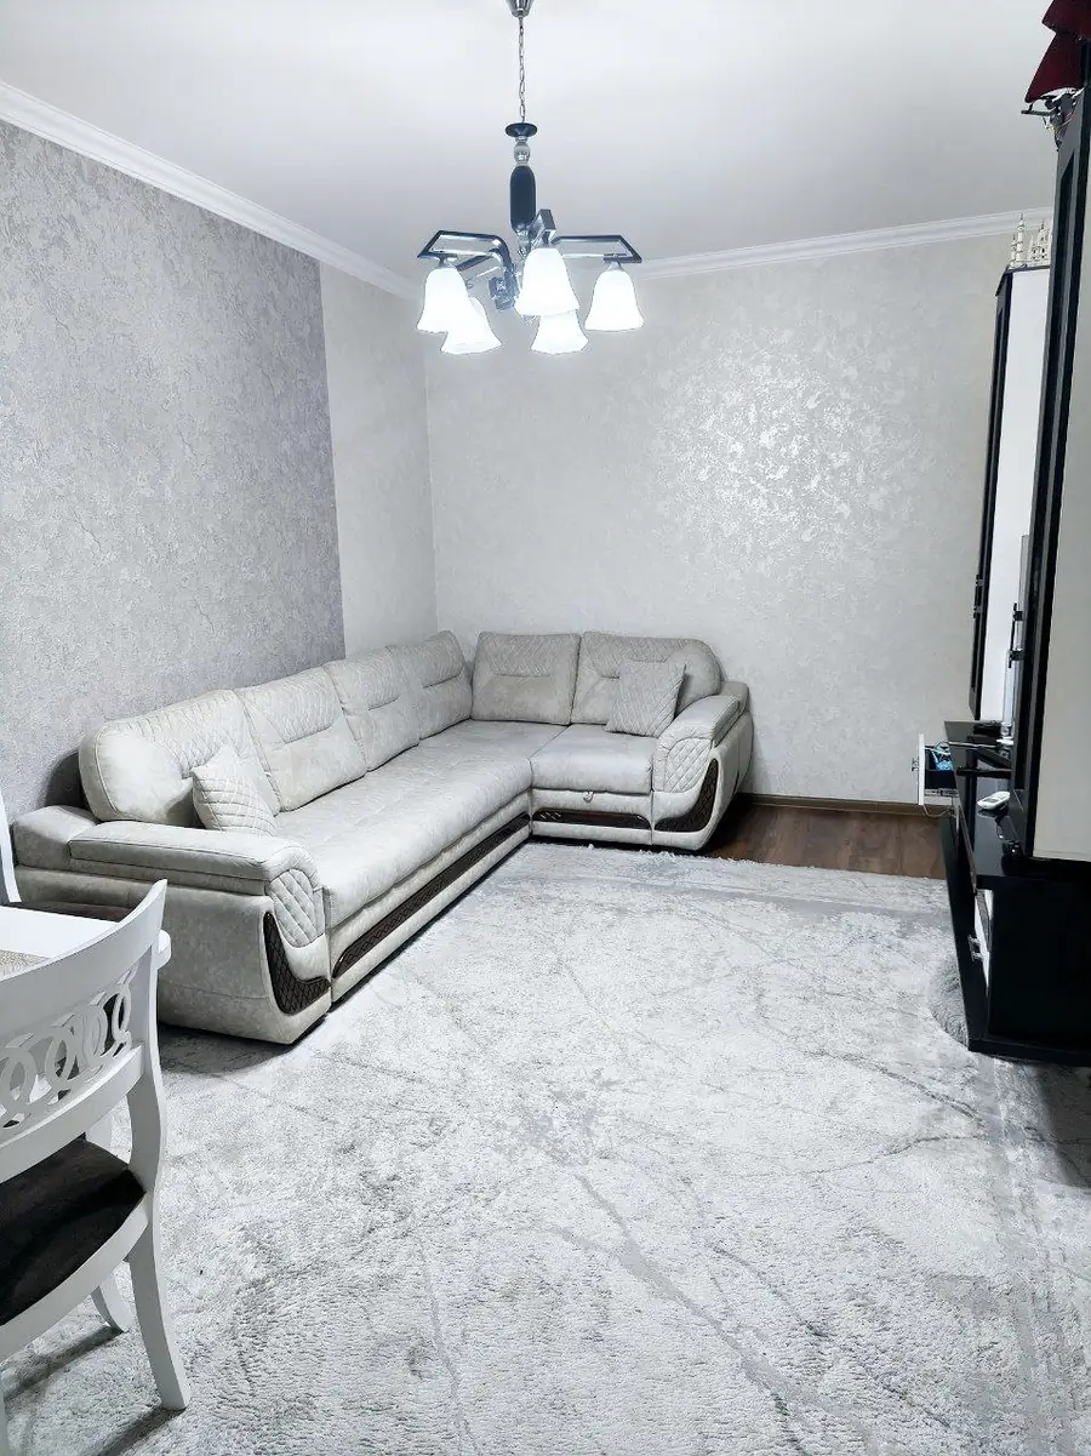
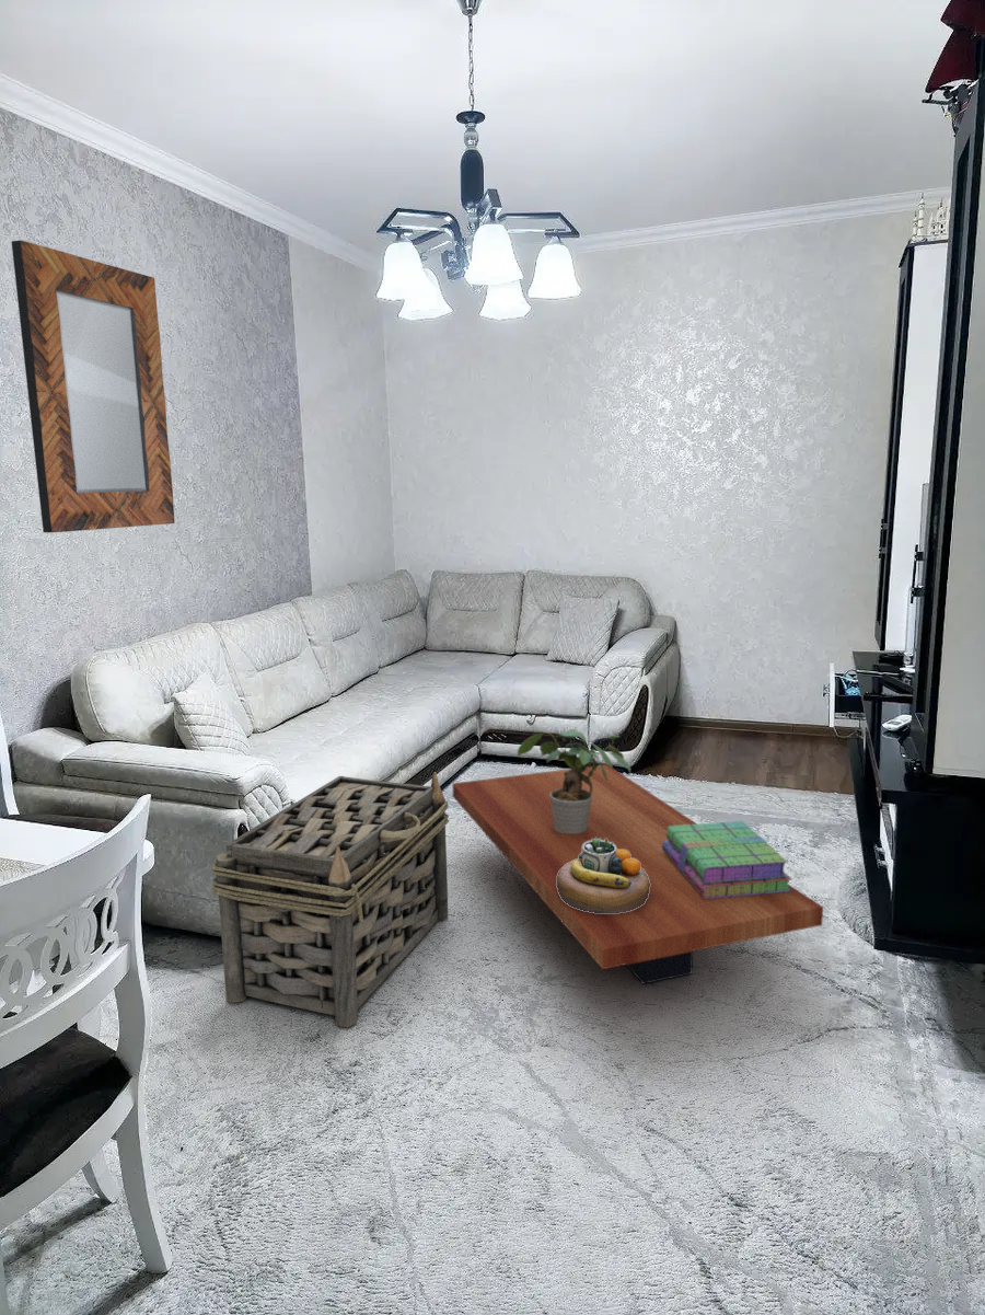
+ decorative bowl (603, 866)
+ basket (348, 878)
+ stack of books (723, 855)
+ coffee table (616, 849)
+ home mirror (102, 397)
+ potted plant (582, 776)
